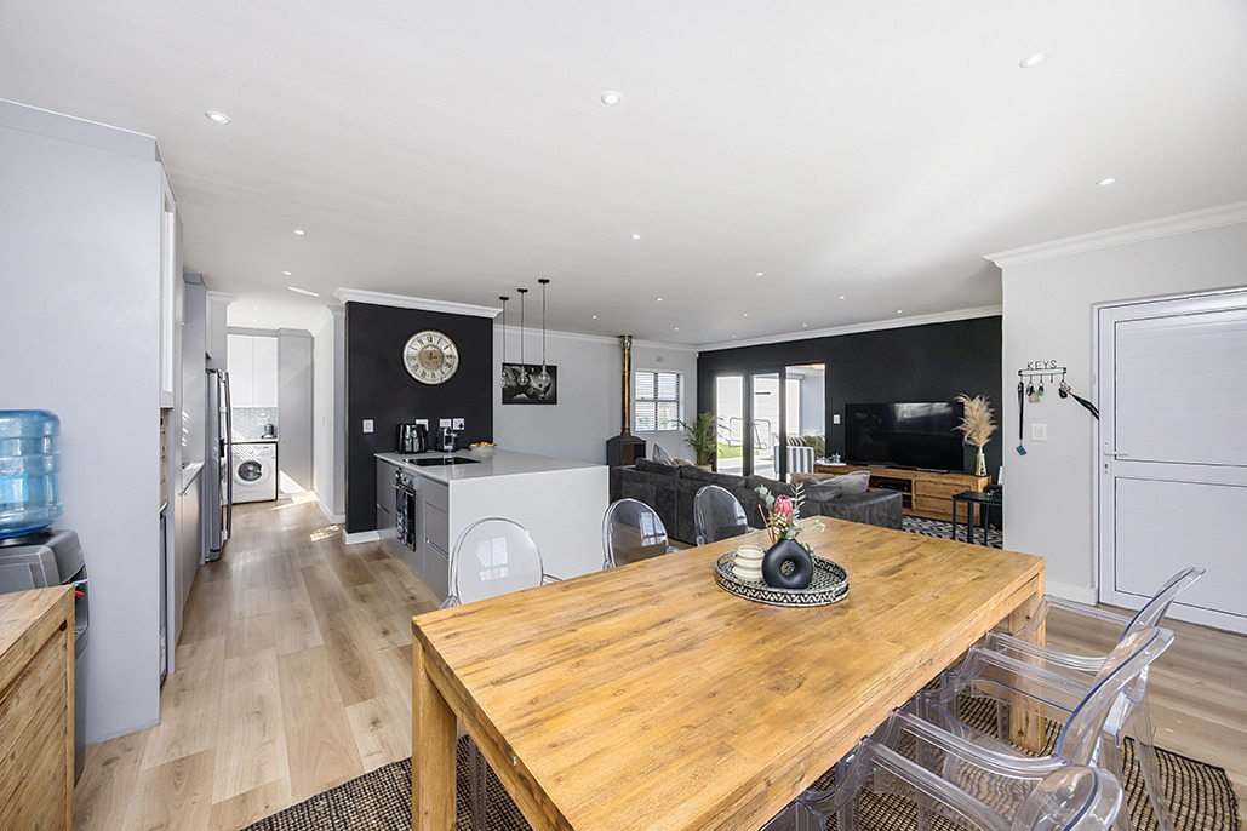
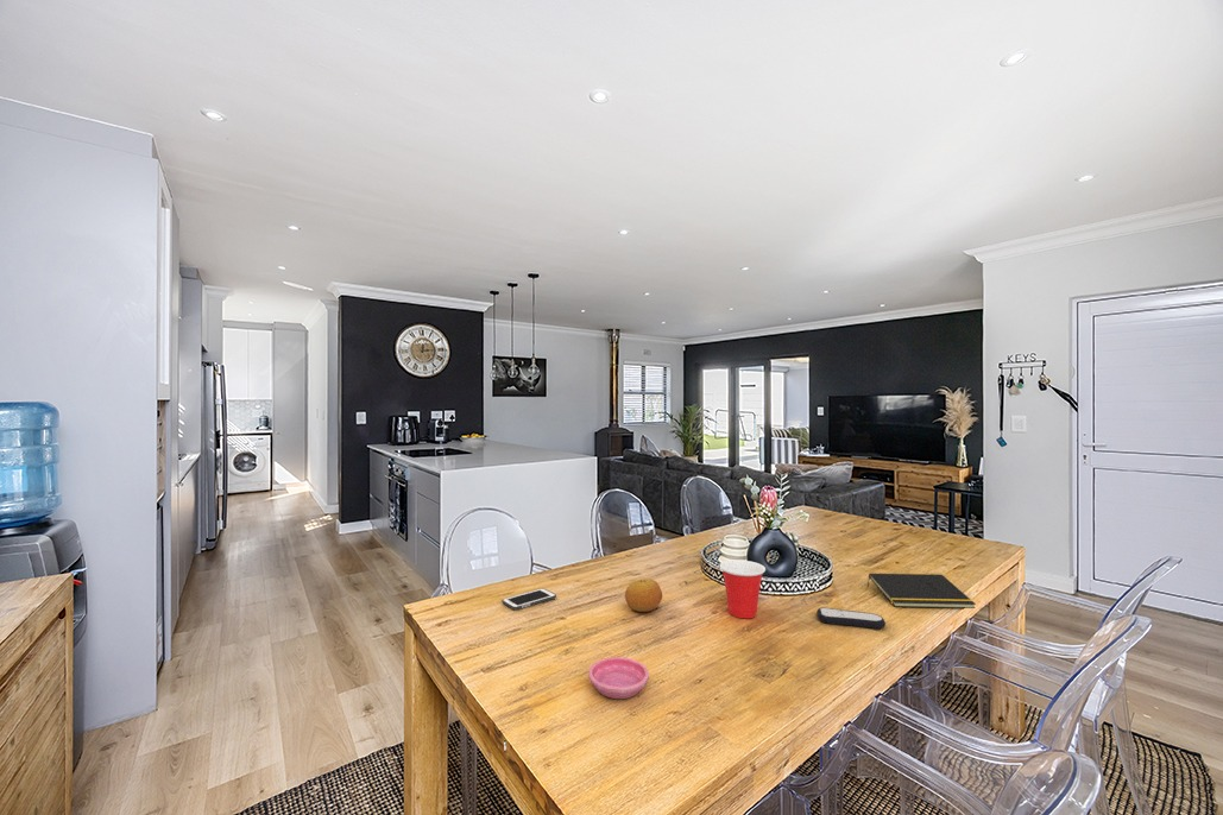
+ notepad (919, 589)
+ remote control (850, 618)
+ cup (742, 589)
+ saucer (618, 678)
+ fruit (643, 594)
+ cell phone (529, 599)
